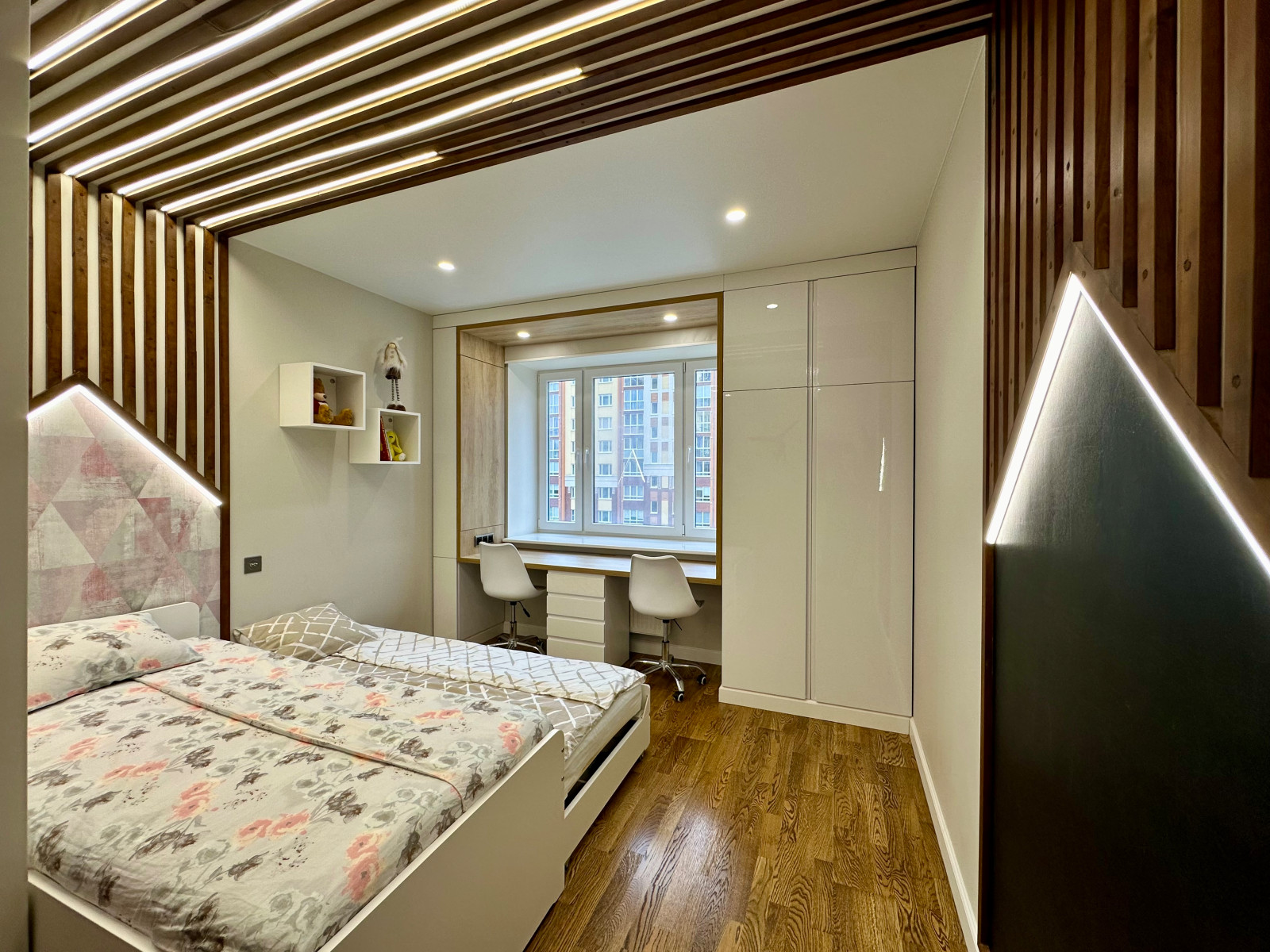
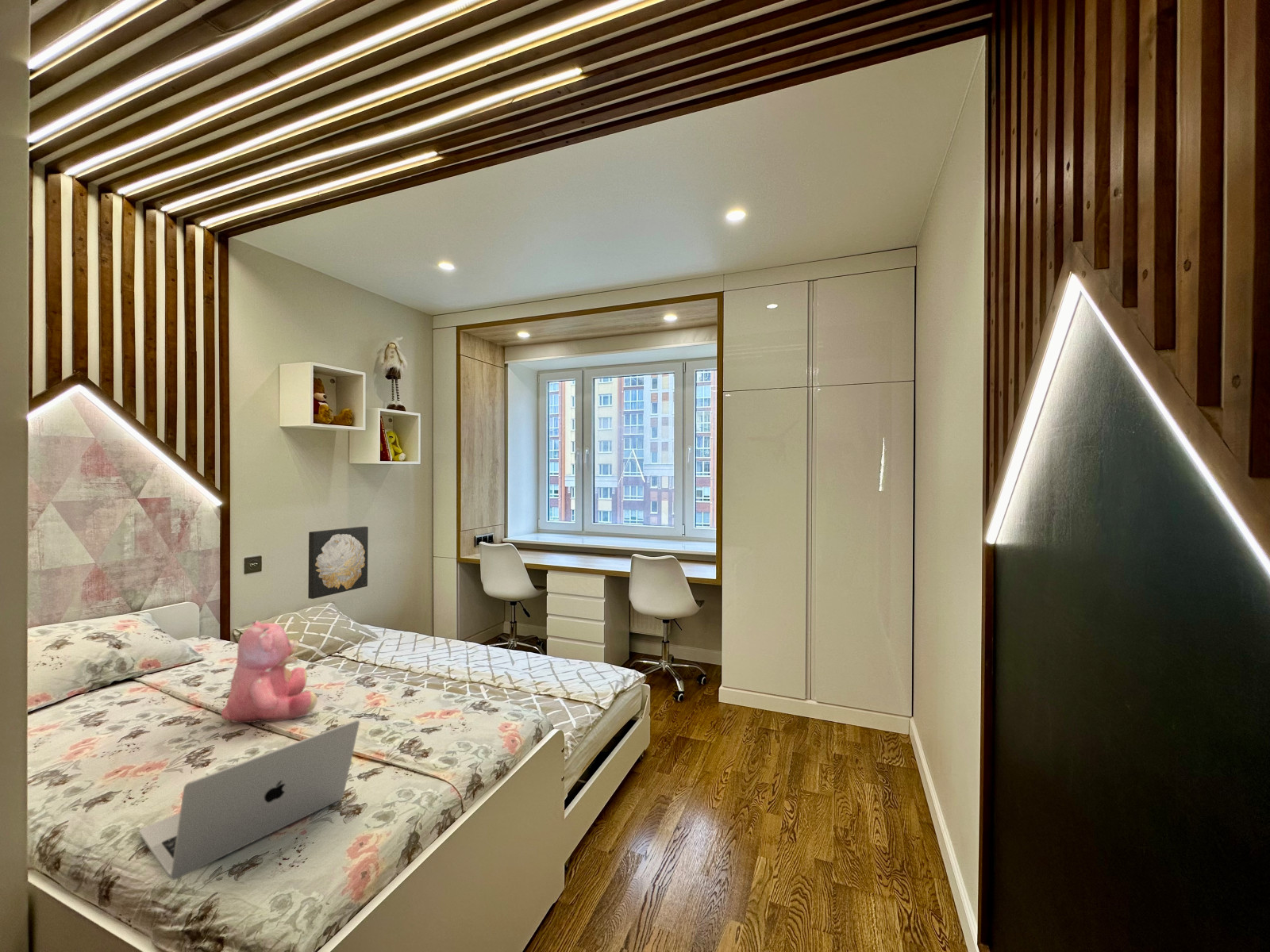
+ wall art (339, 560)
+ laptop (253, 775)
+ teddy bear (281, 666)
